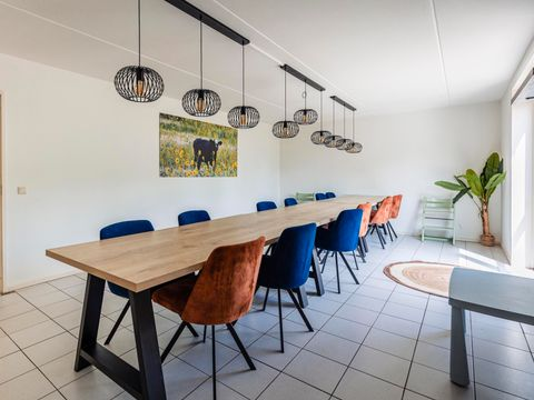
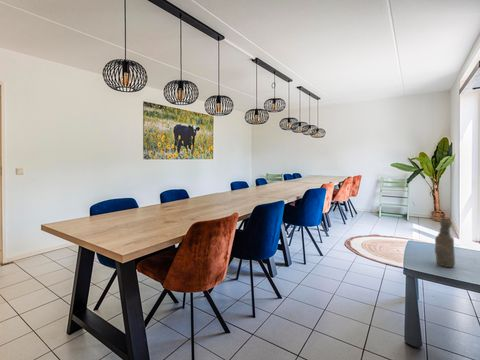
+ vase (444, 243)
